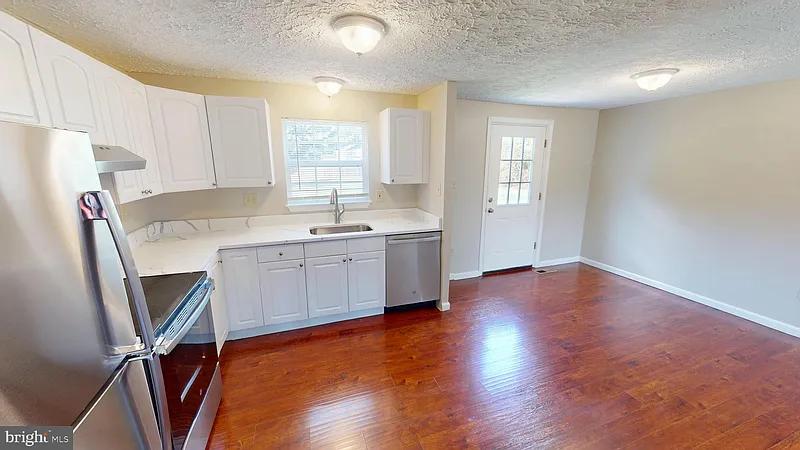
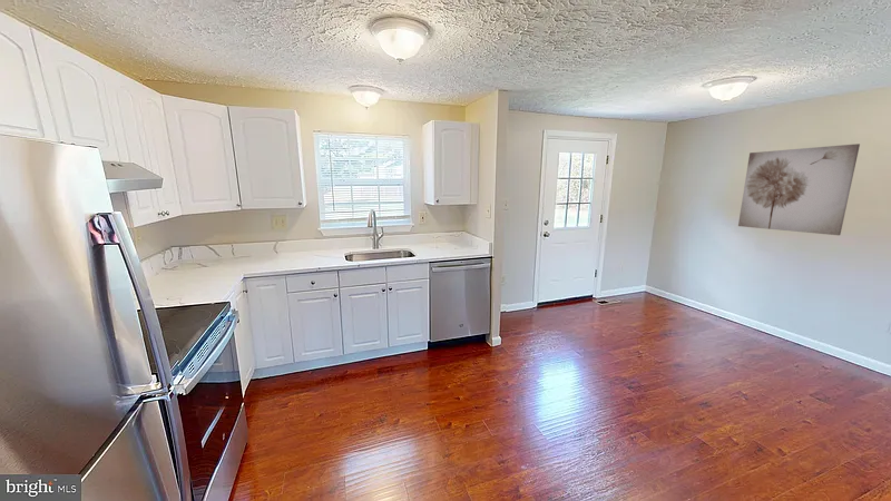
+ wall art (791, 190)
